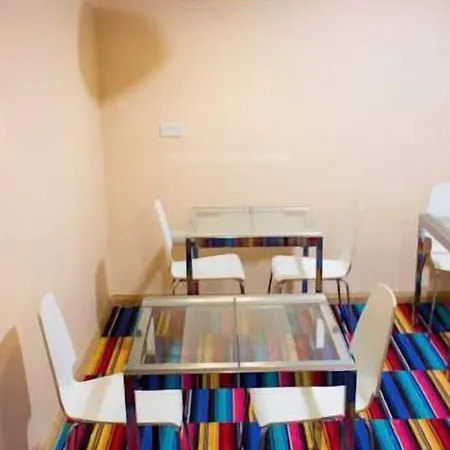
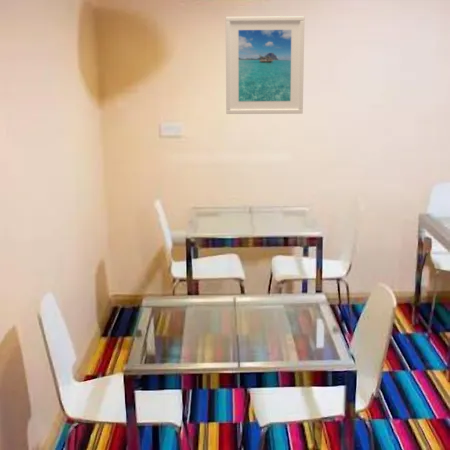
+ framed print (264, 65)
